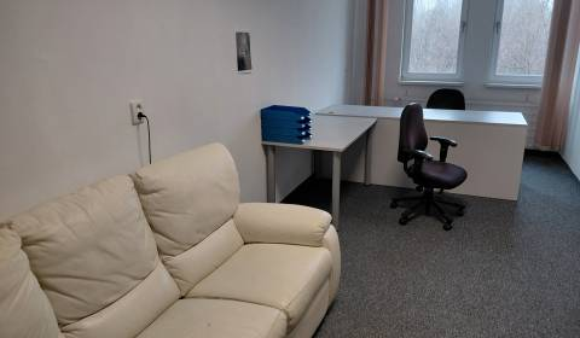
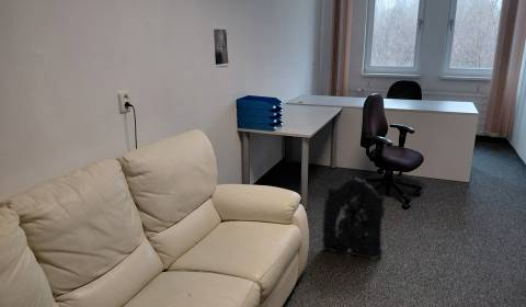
+ backpack (353, 217)
